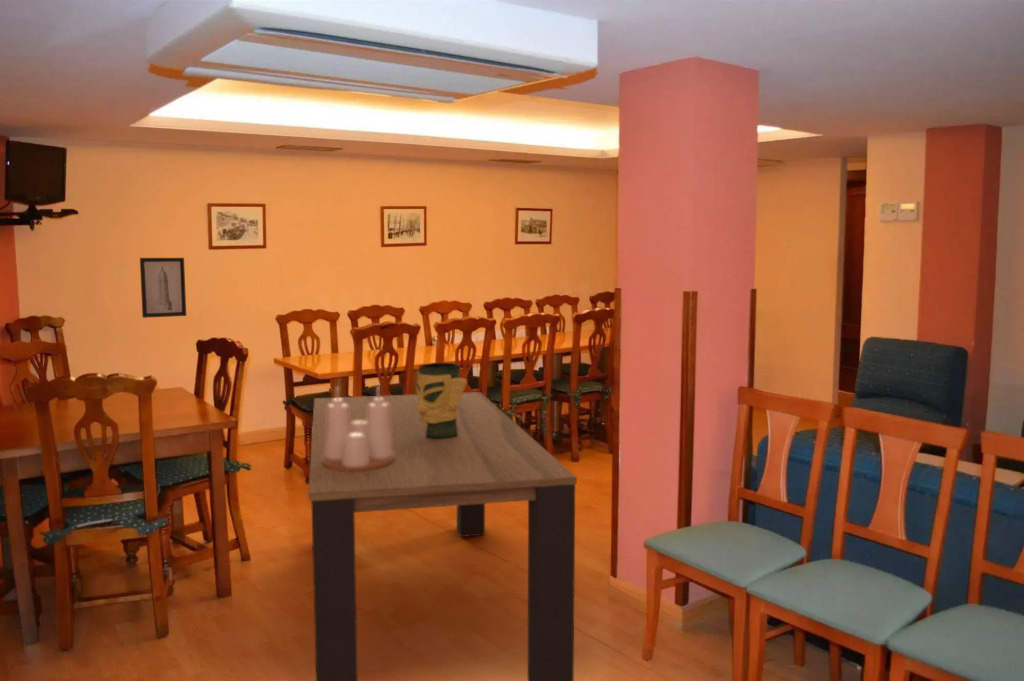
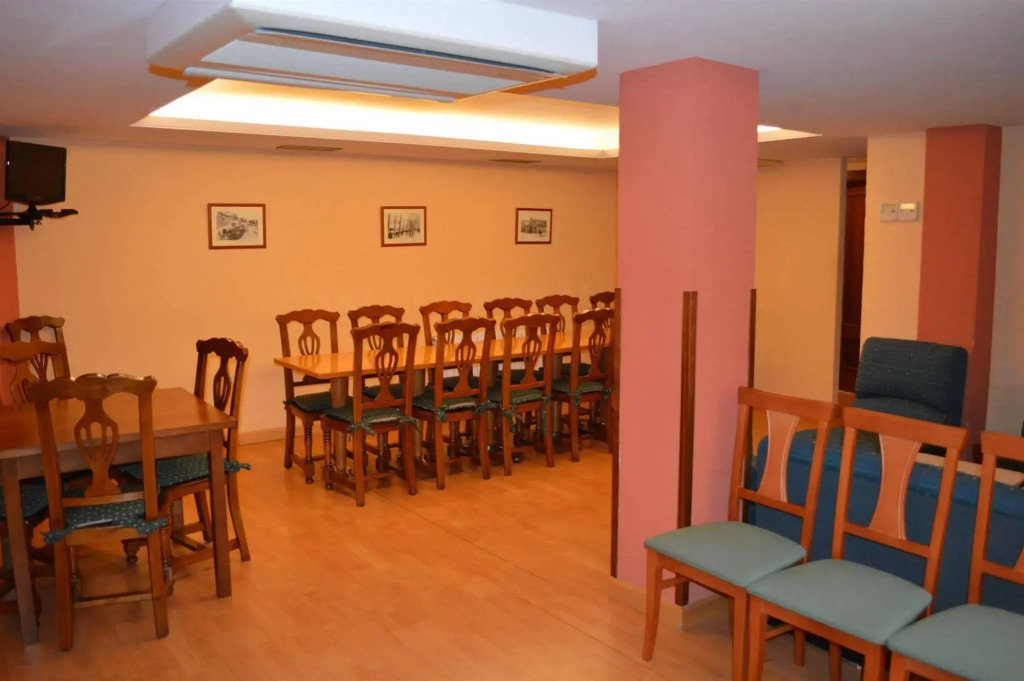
- condiment set (358, 422)
- vase (436, 400)
- dining table (418, 507)
- wall art (163, 287)
